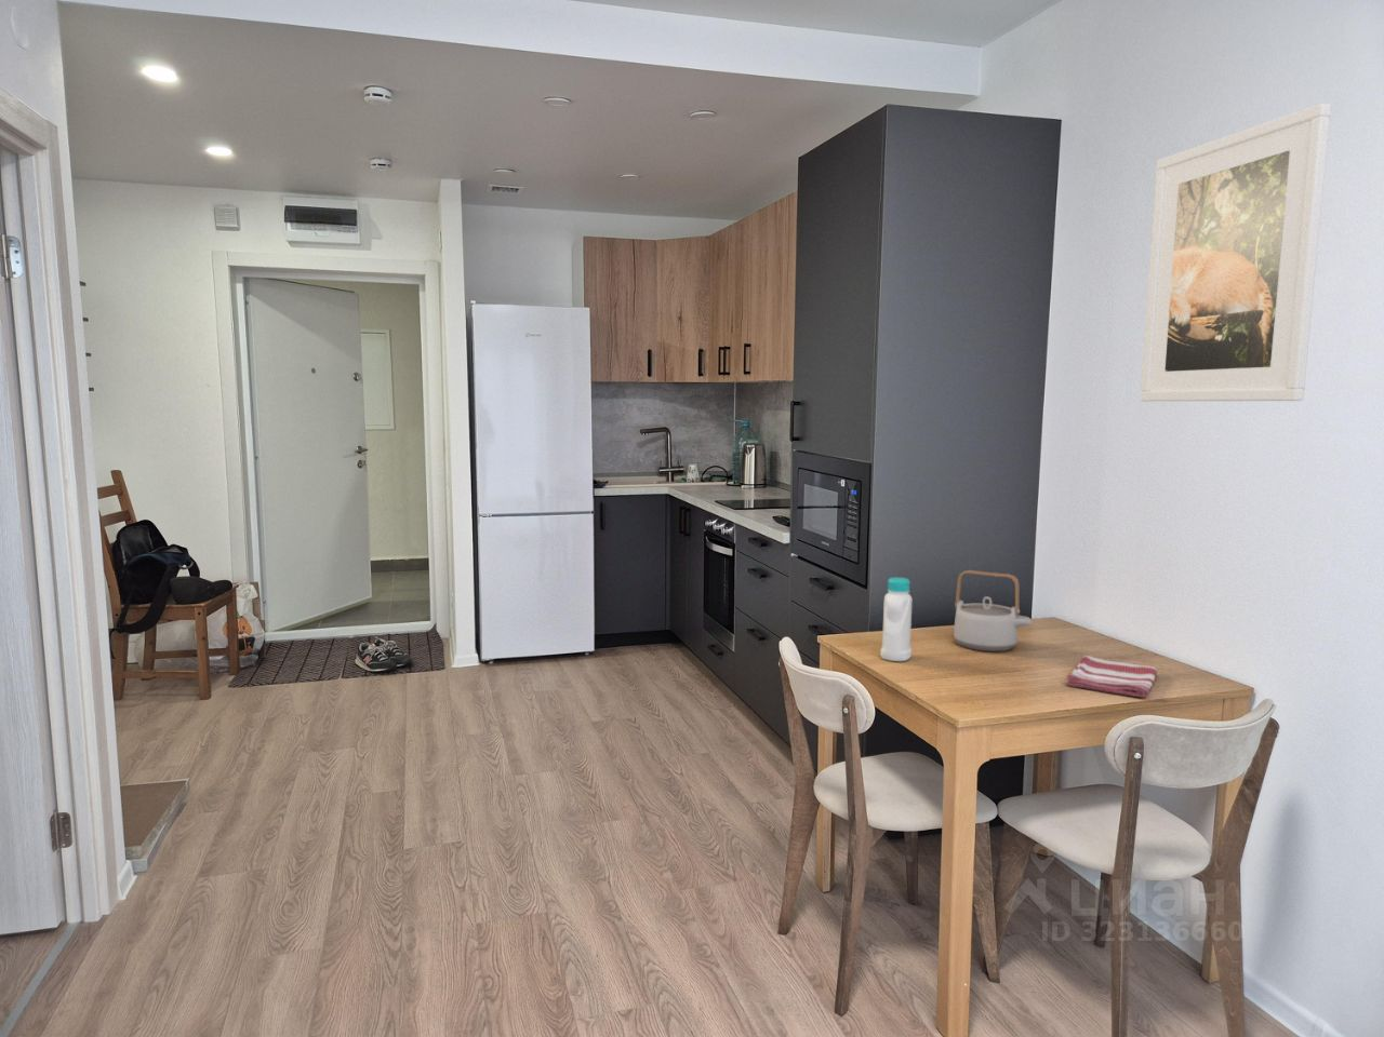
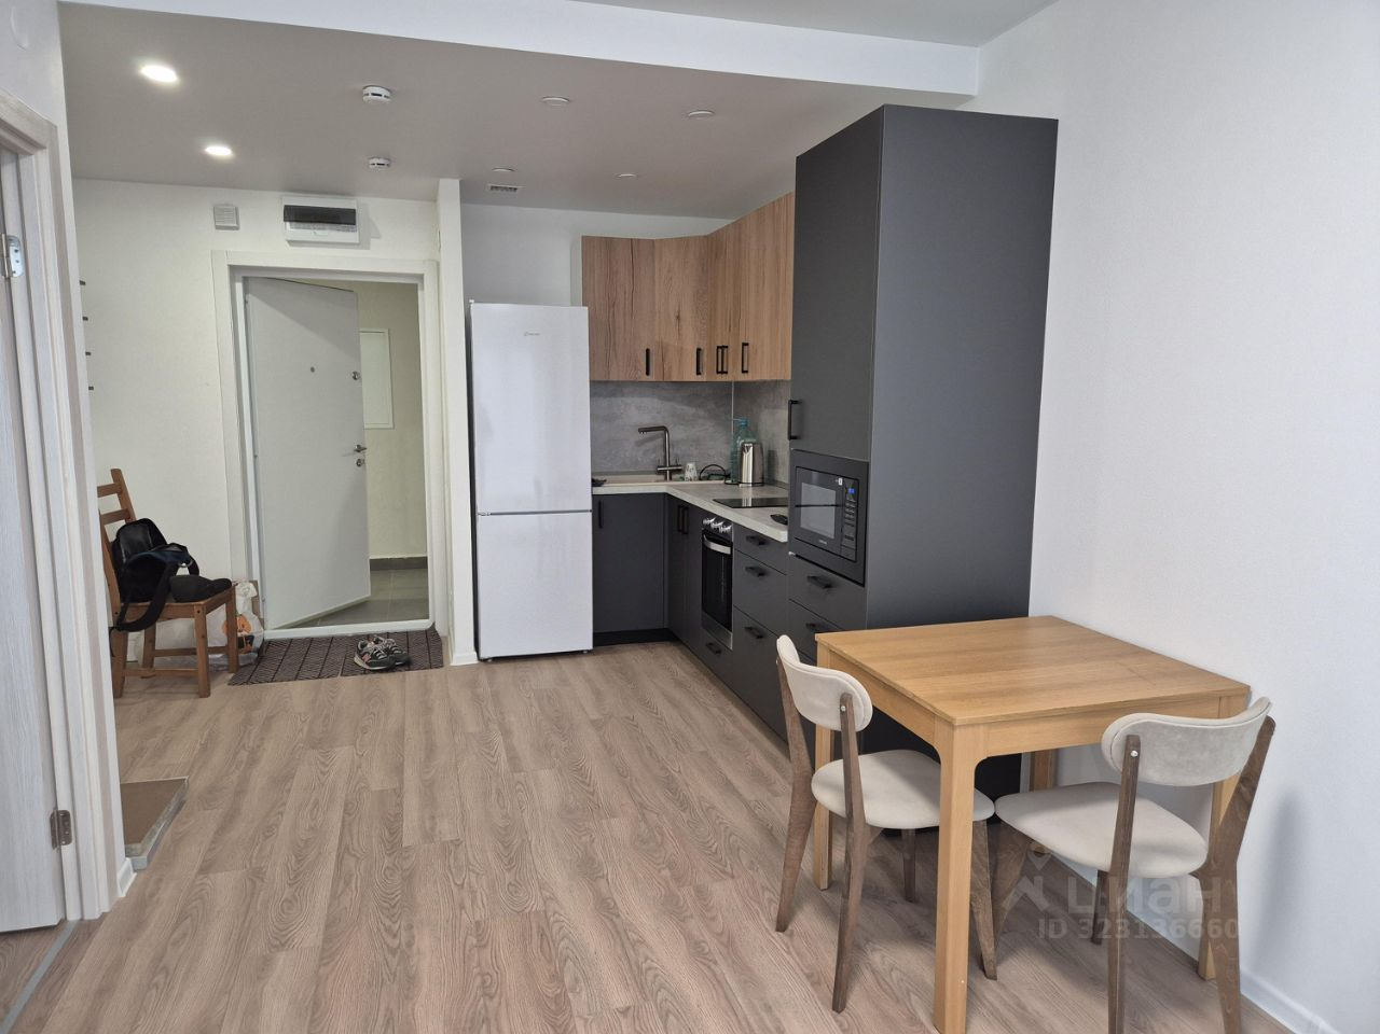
- dish towel (1113, 674)
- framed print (1224, 270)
- teapot (993, 609)
- bottle (897, 618)
